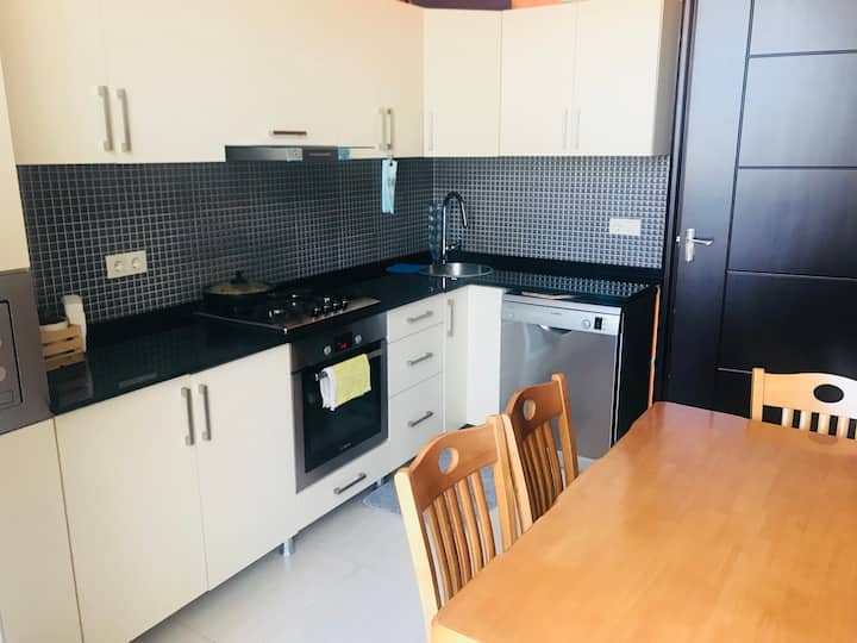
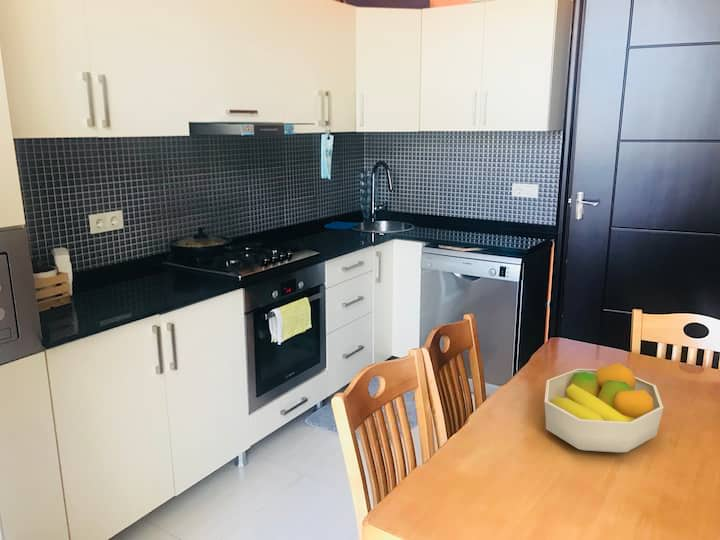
+ fruit bowl (601, 403)
